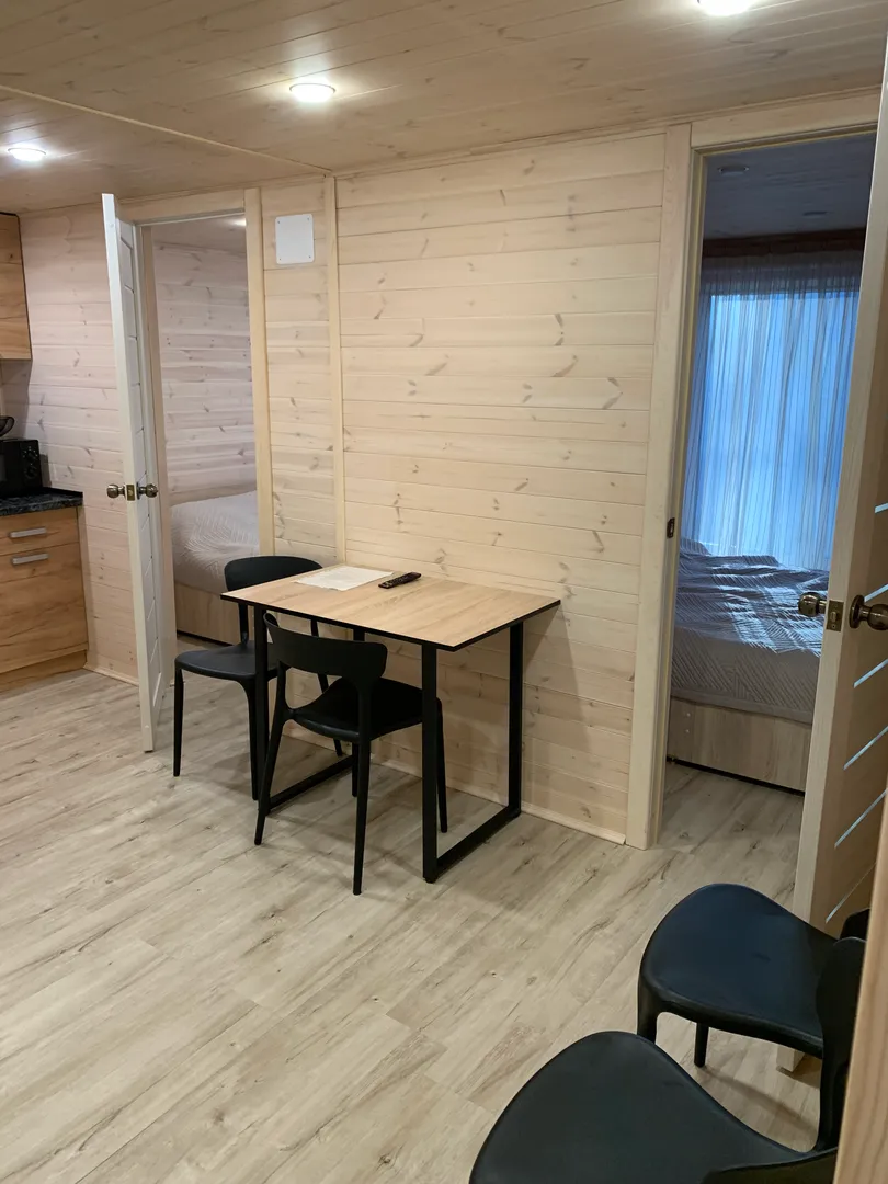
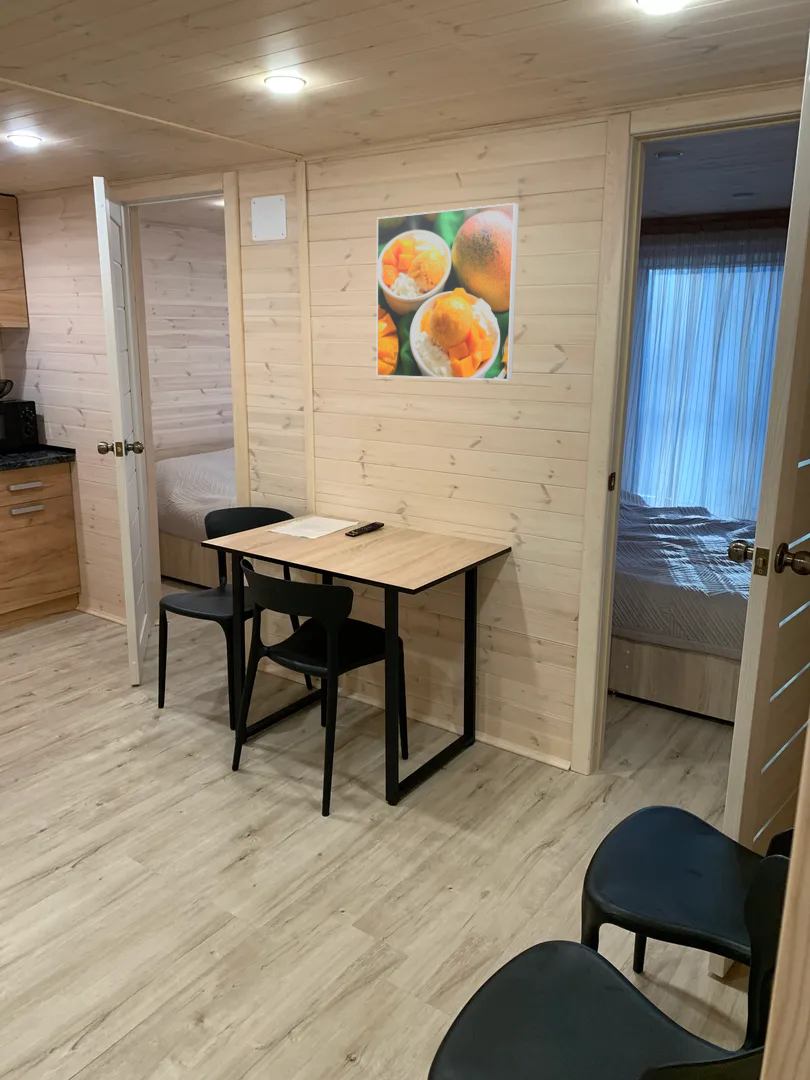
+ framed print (442, 296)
